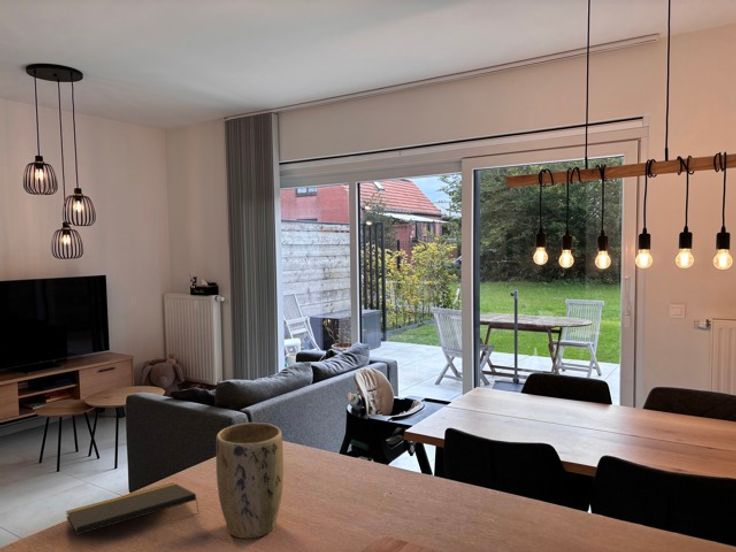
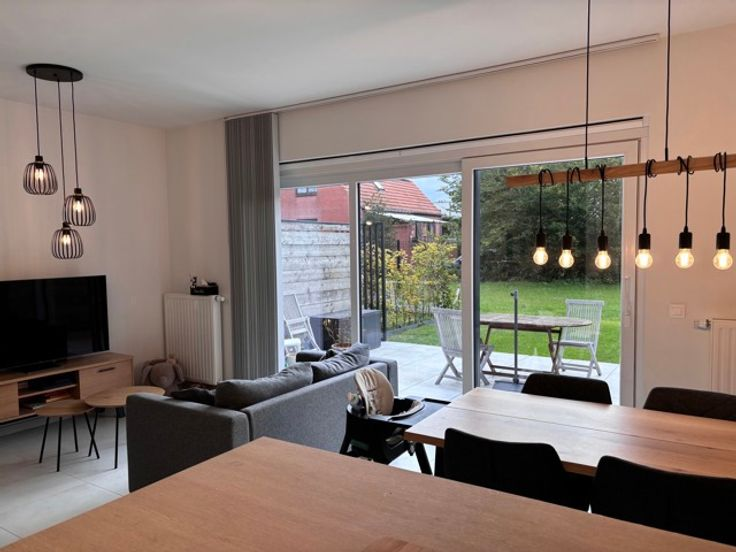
- notepad (131, 505)
- plant pot (250, 479)
